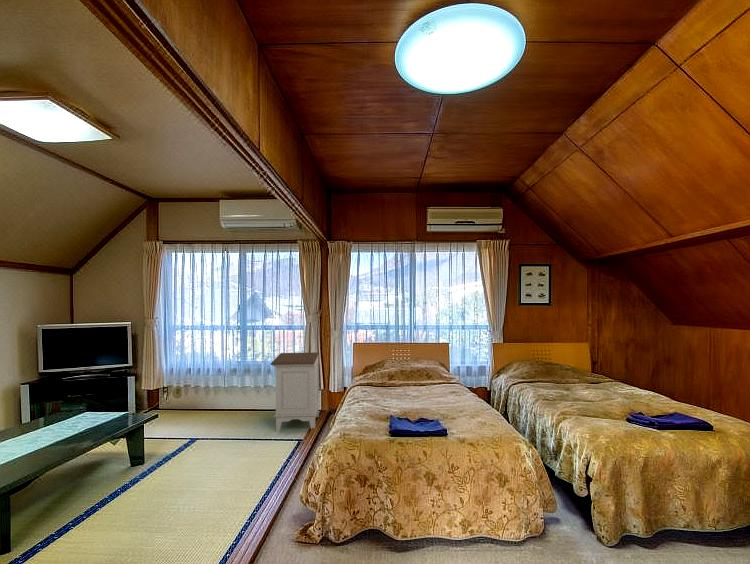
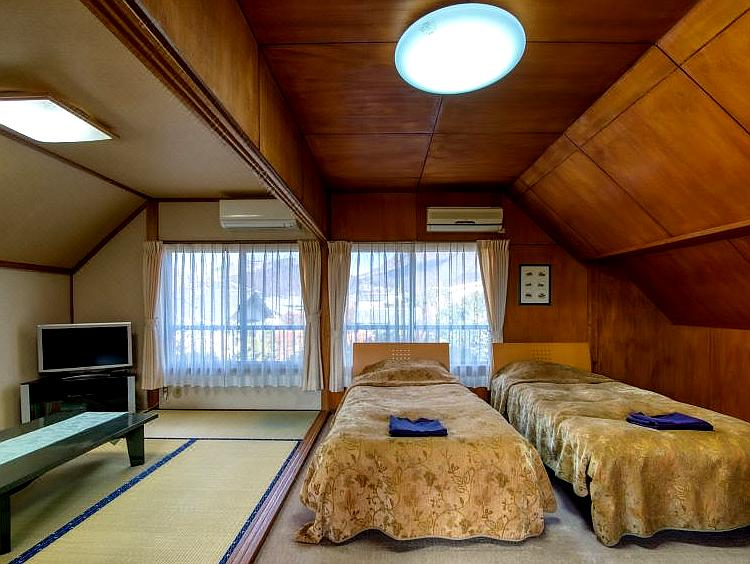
- nightstand (296, 390)
